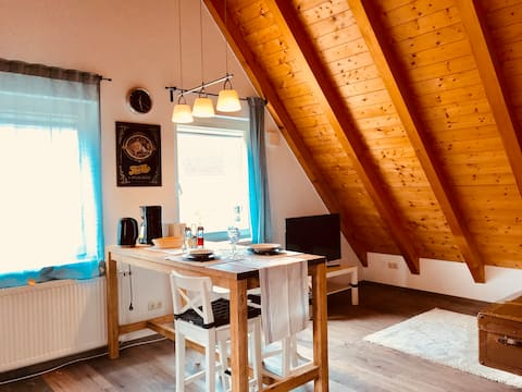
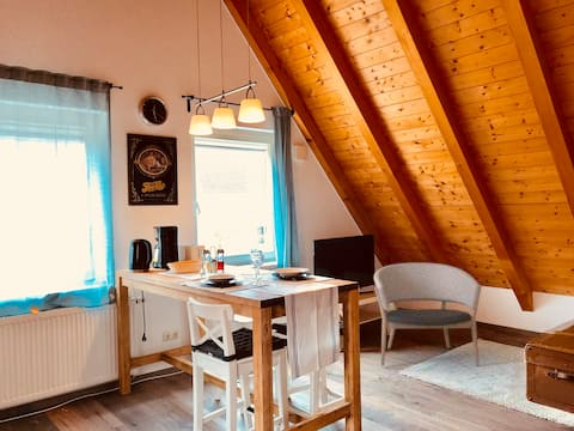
+ armchair (422, 311)
